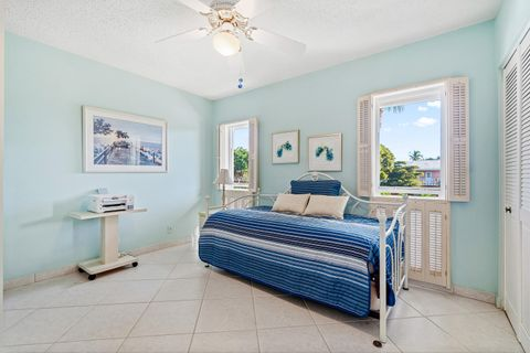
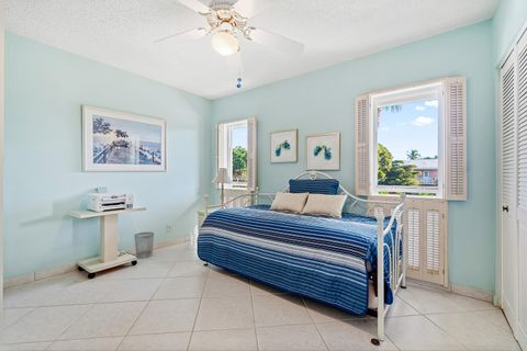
+ wastebasket (144, 244)
